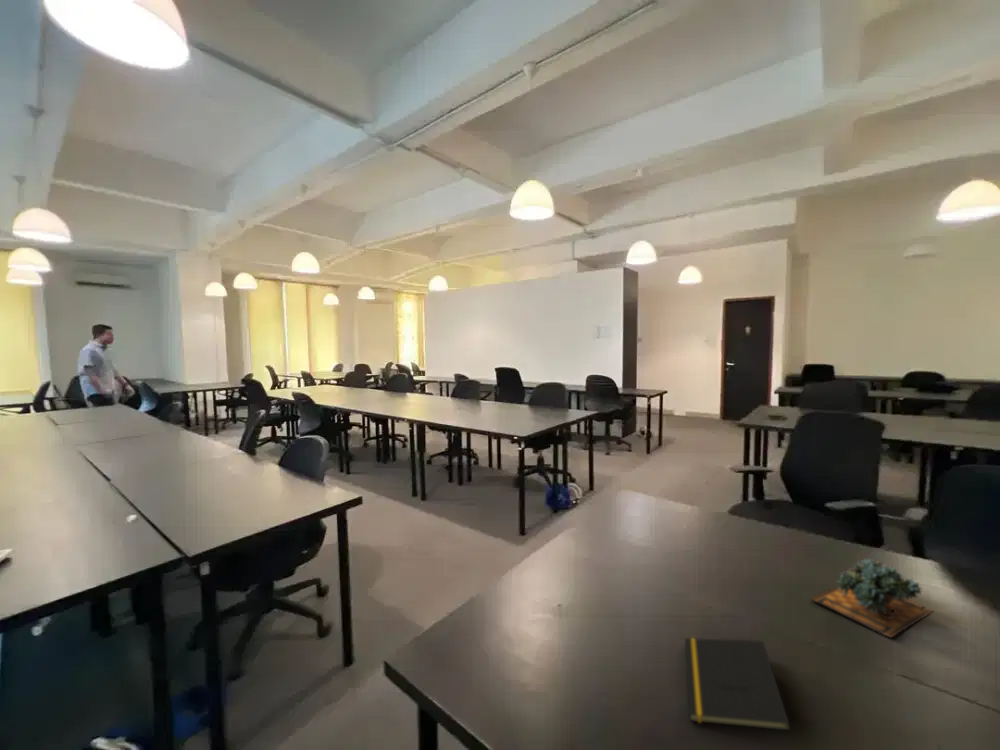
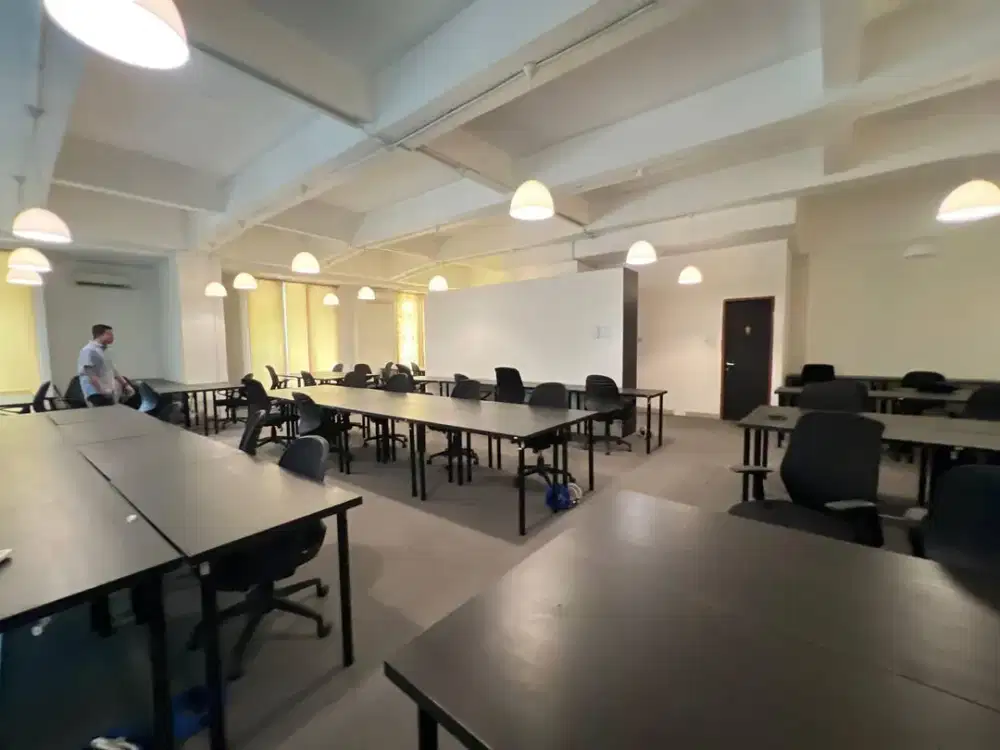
- succulent plant (870, 582)
- notepad (729, 677)
